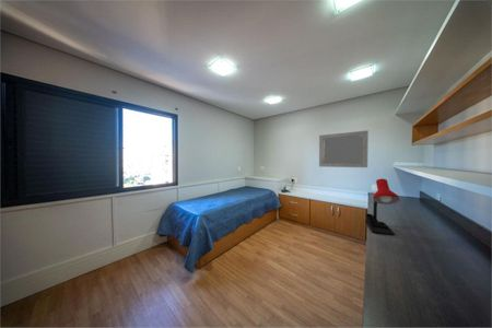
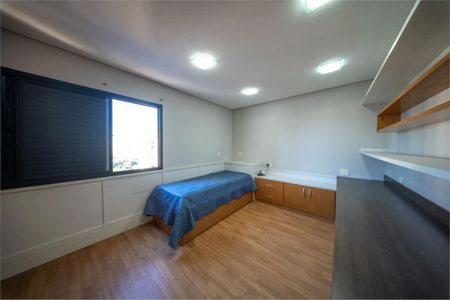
- desk lamp (379, 202)
- home mirror (341, 150)
